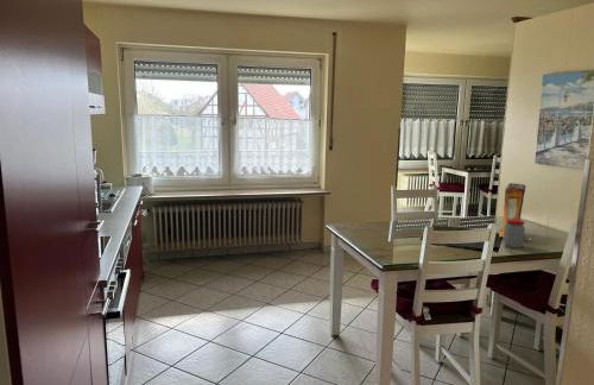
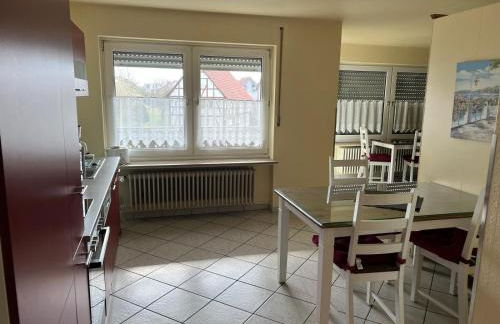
- cereal box (517, 210)
- jar (513, 233)
